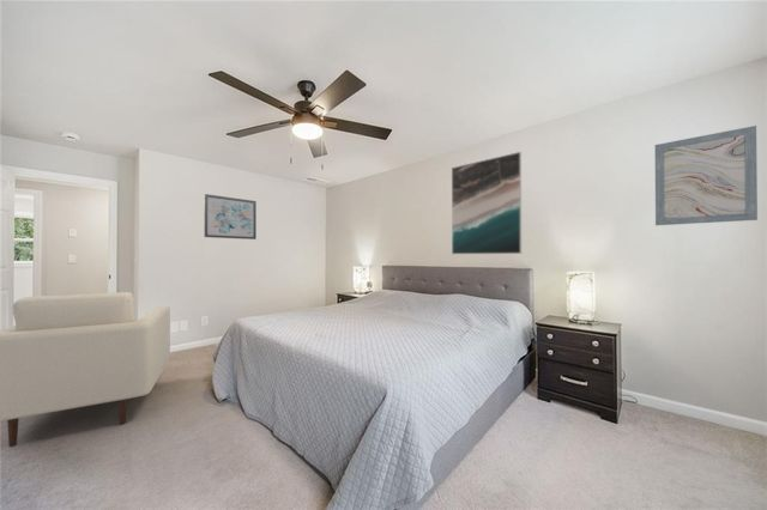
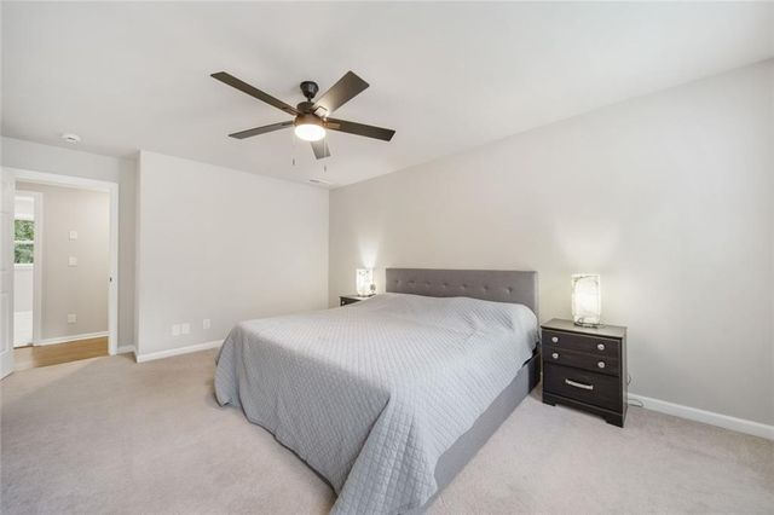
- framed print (483, 207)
- wall art (231, 218)
- wall art (701, 180)
- chair (95, 348)
